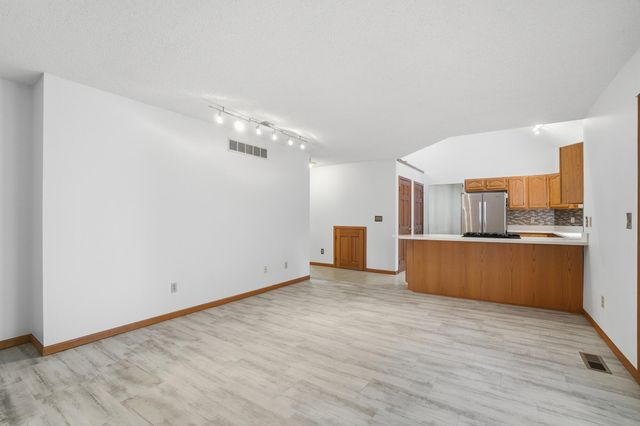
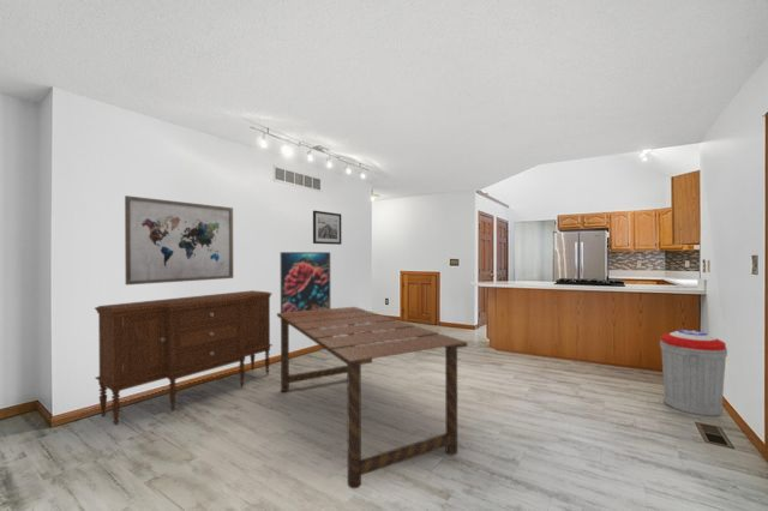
+ wall art (328, 228)
+ dining table (353, 369)
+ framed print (307, 284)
+ sideboard (199, 345)
+ wall art (185, 241)
+ trash can (691, 368)
